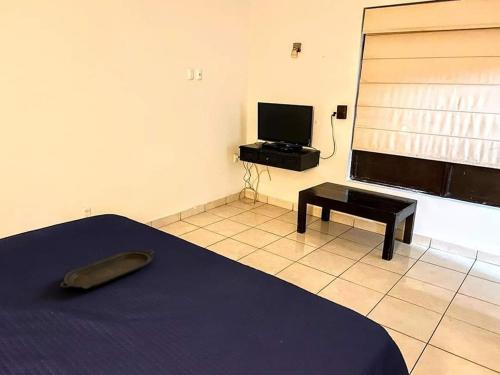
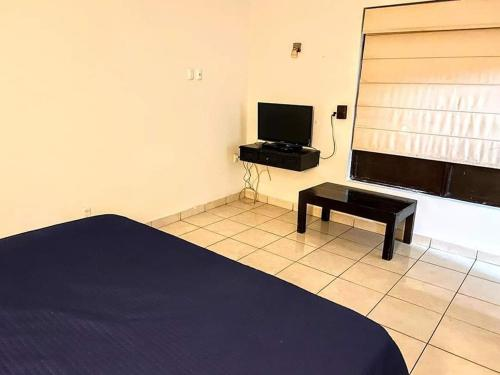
- serving tray (111, 269)
